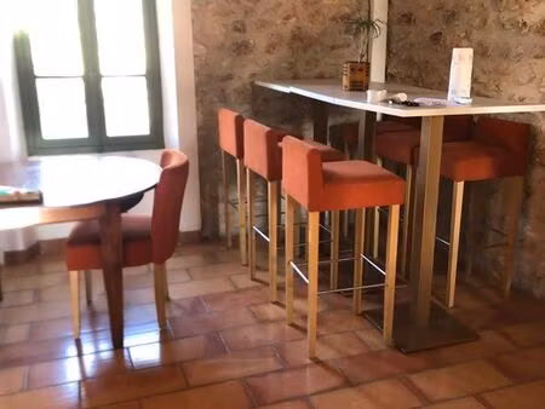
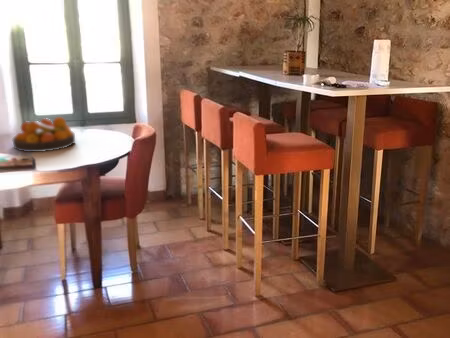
+ fruit bowl (43, 131)
